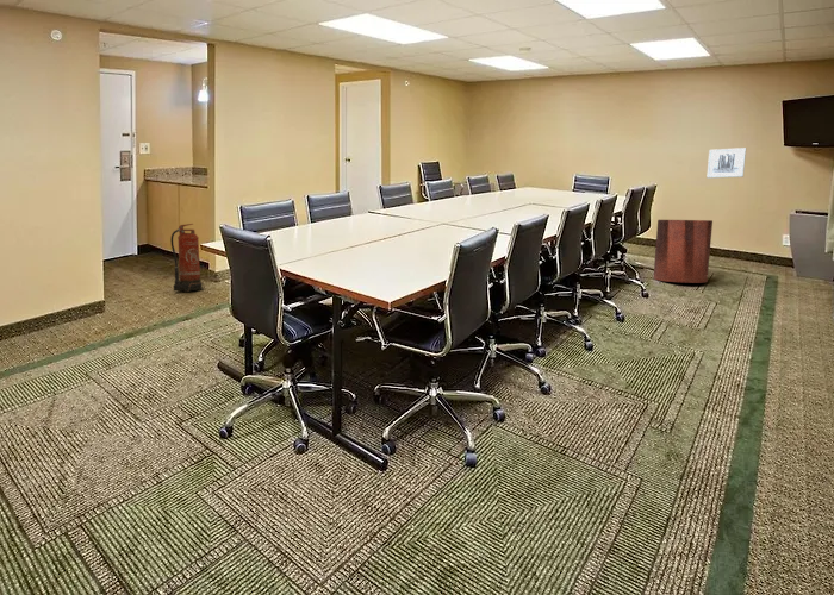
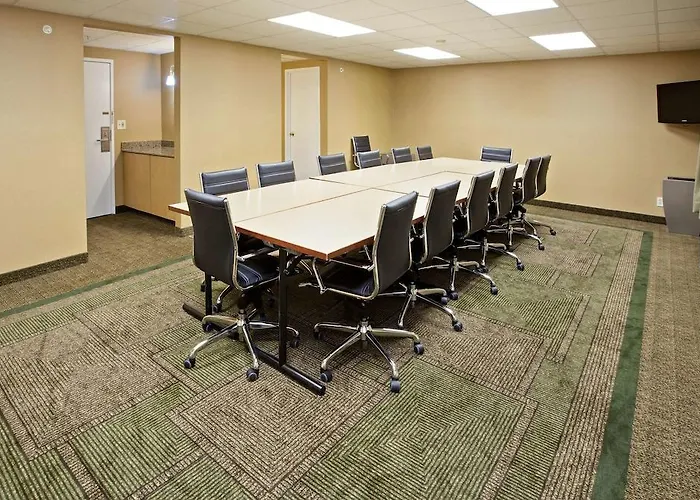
- fire extinguisher (185, 257)
- wall art (726, 163)
- trash can (681, 250)
